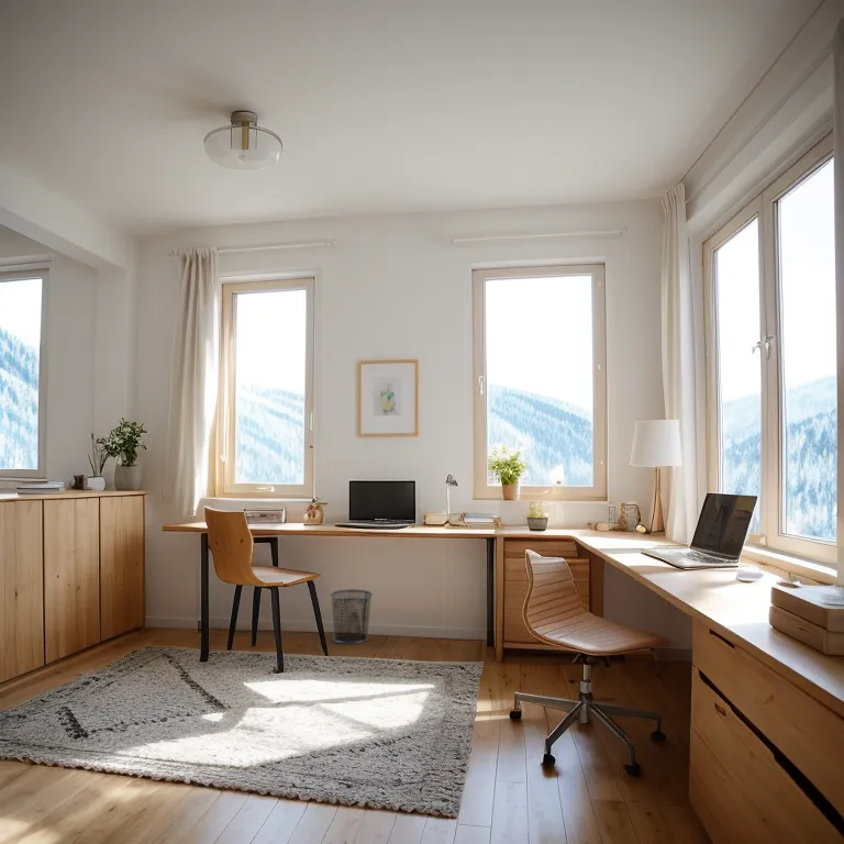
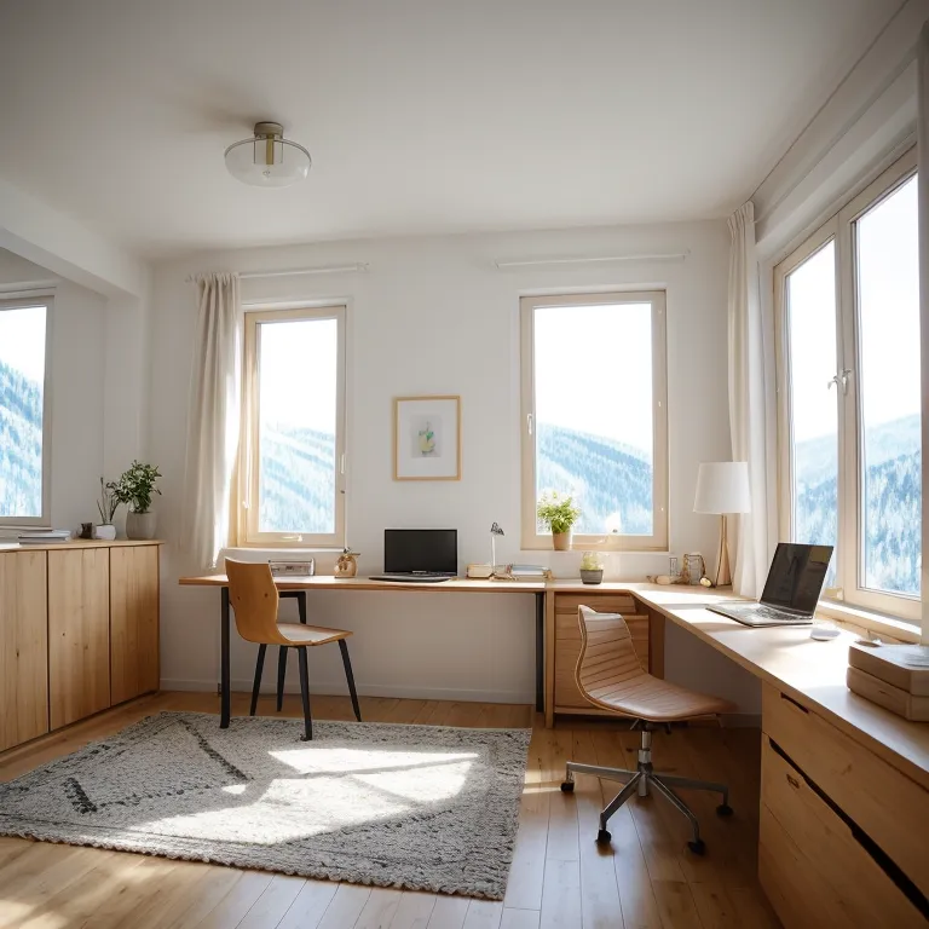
- waste bin (351, 615)
